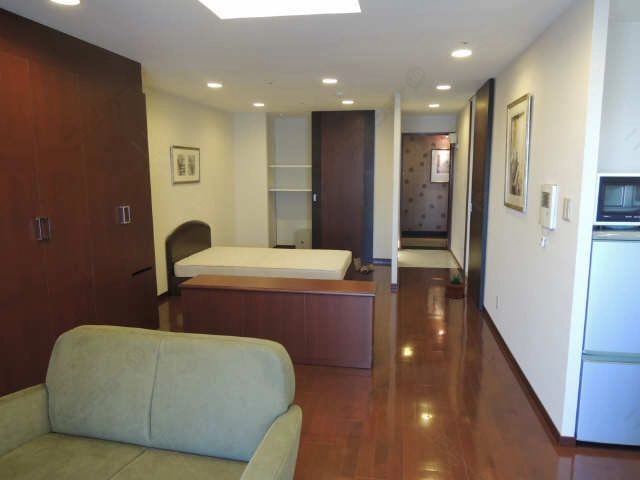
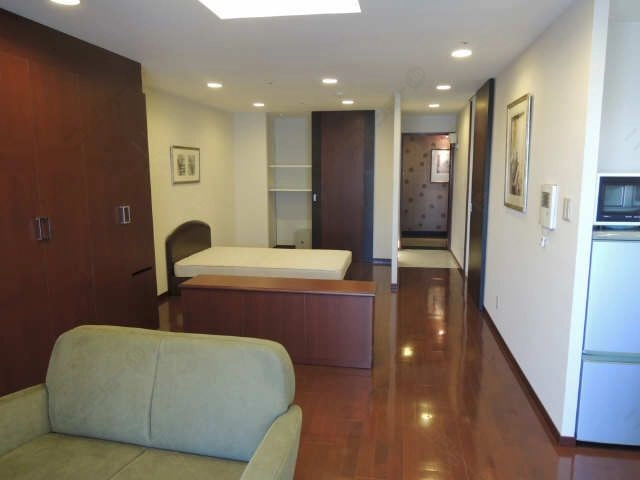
- potted plant (455, 284)
- boots (363, 266)
